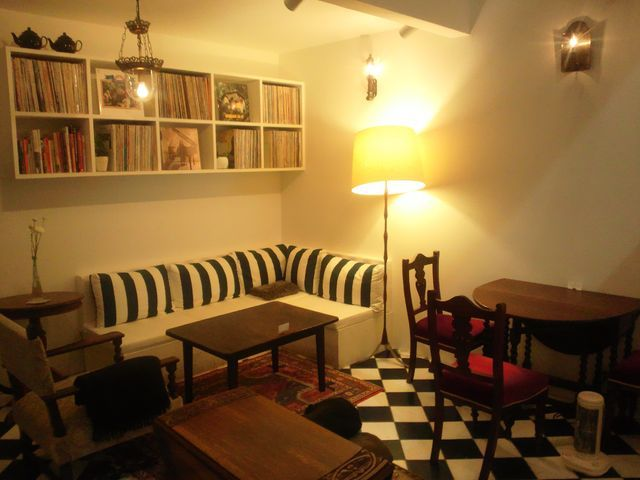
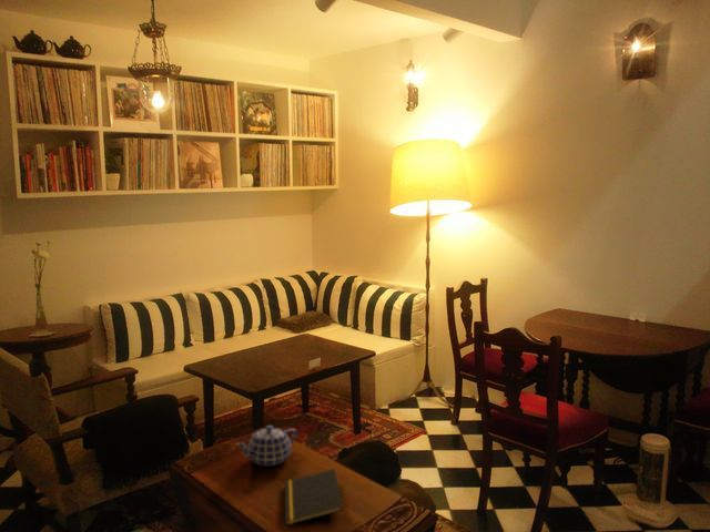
+ teapot (267, 443)
+ notepad (312, 494)
